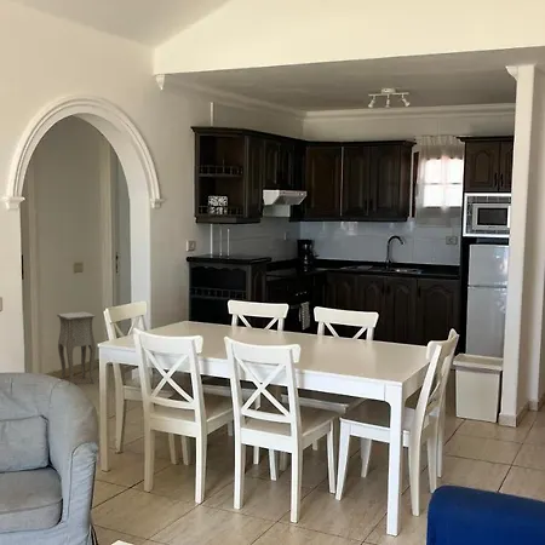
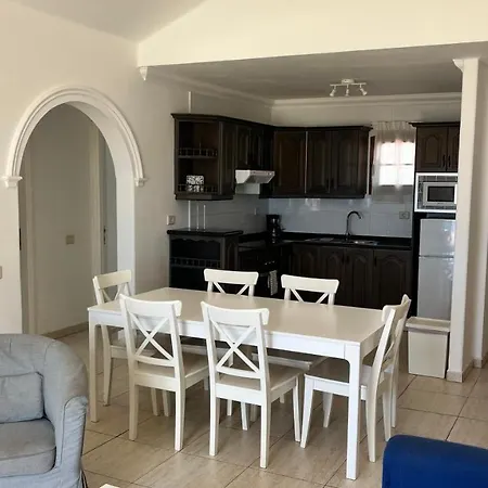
- side table (76, 345)
